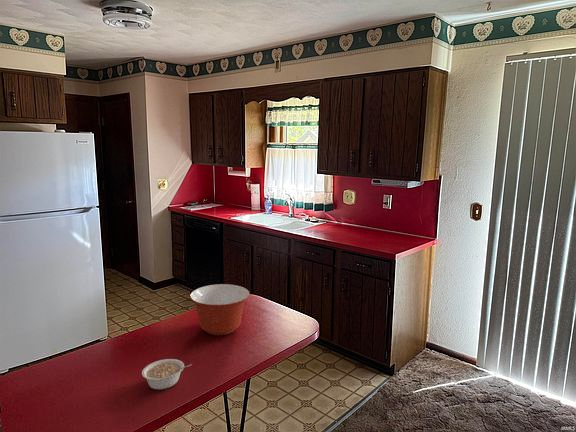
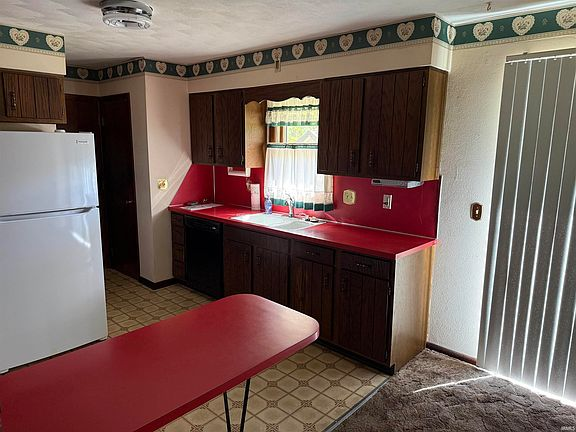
- mixing bowl (220, 311)
- legume (165, 373)
